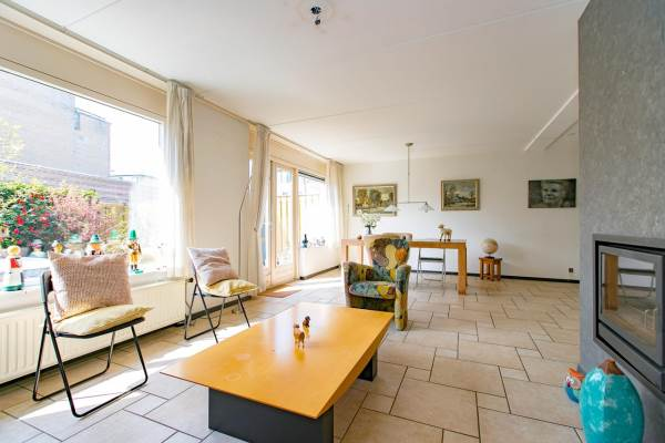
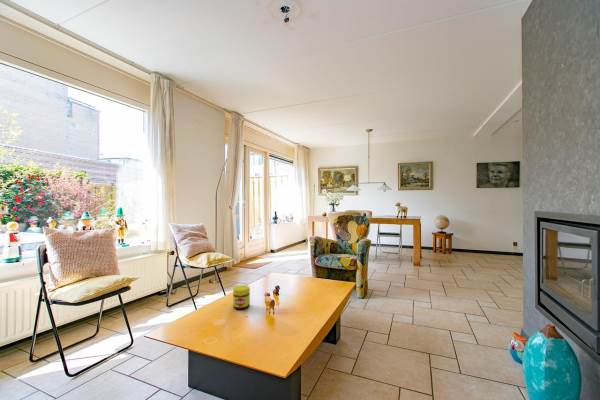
+ jar (241, 297)
